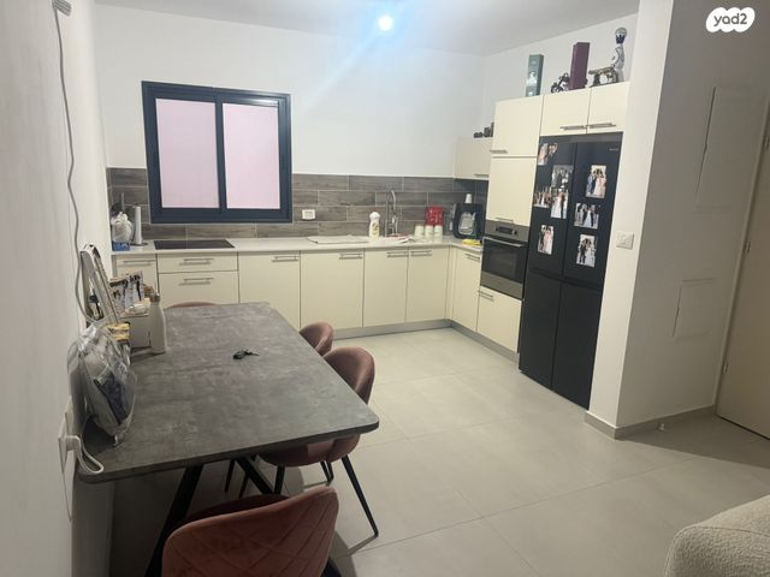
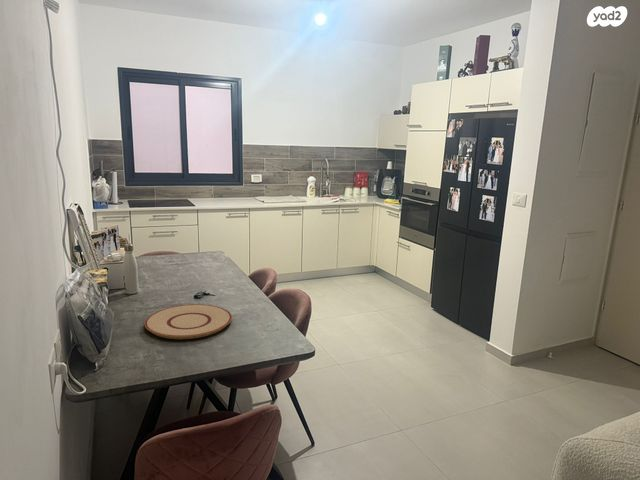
+ plate (189, 320)
